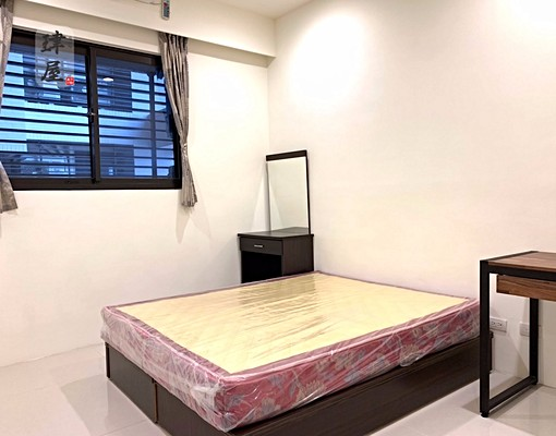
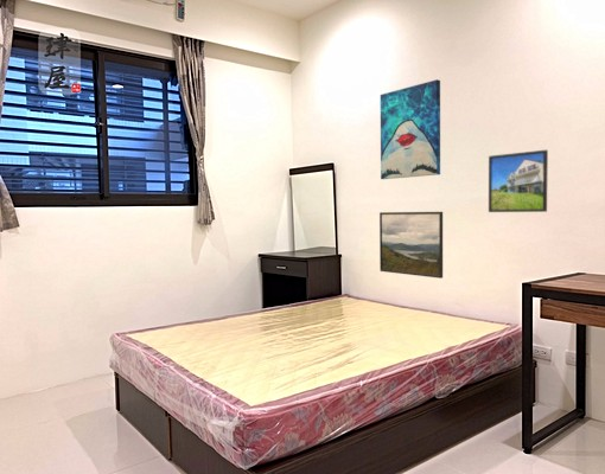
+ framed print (516, 182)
+ wall art (408, 132)
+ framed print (409, 243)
